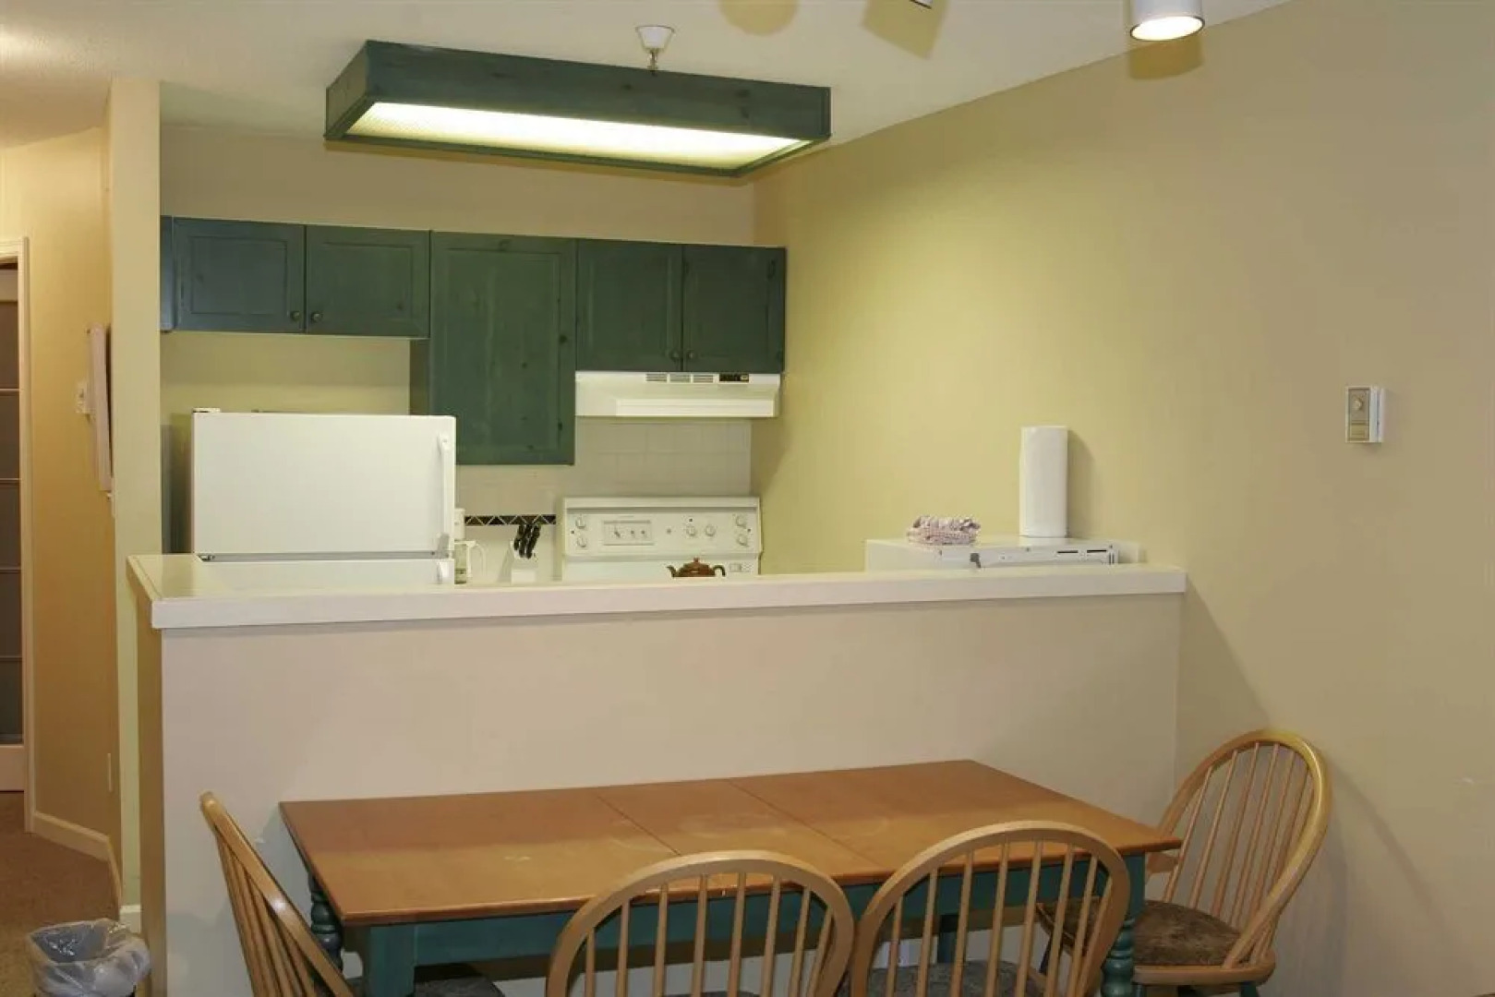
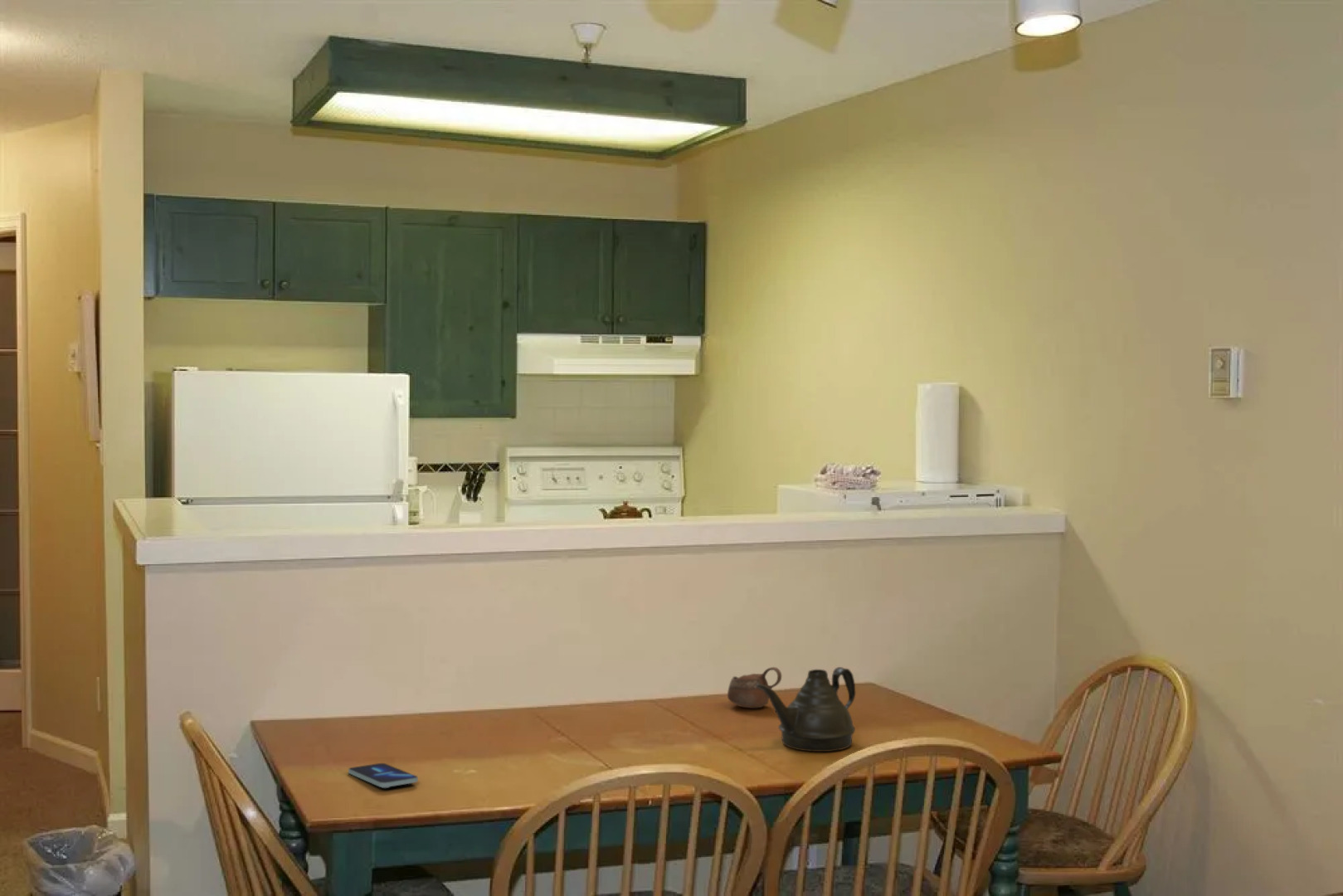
+ smartphone (382, 775)
+ teapot (804, 709)
+ cup (752, 686)
